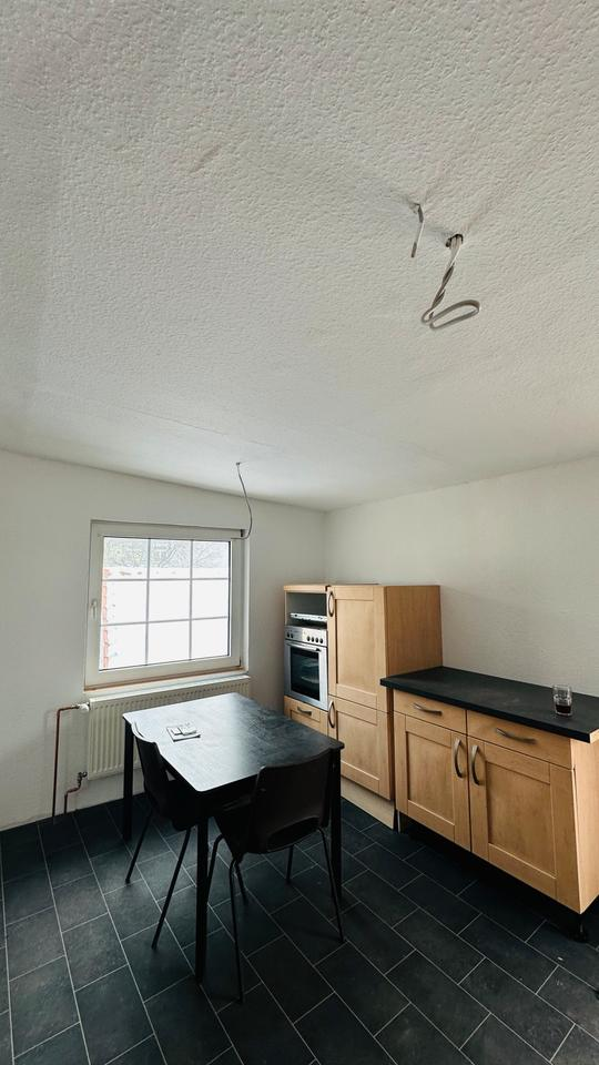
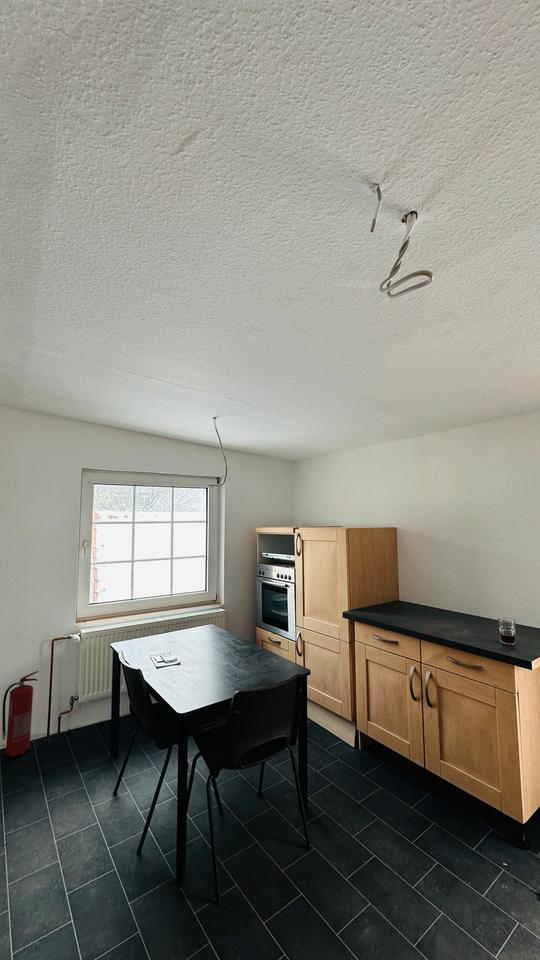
+ fire extinguisher (19, 713)
